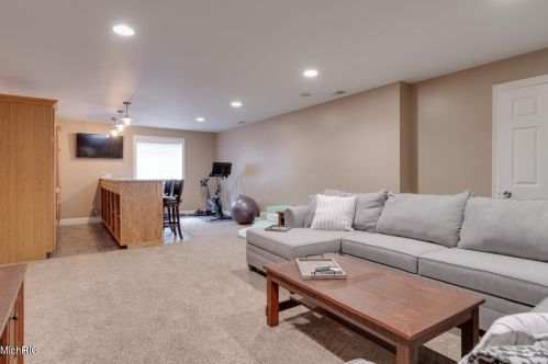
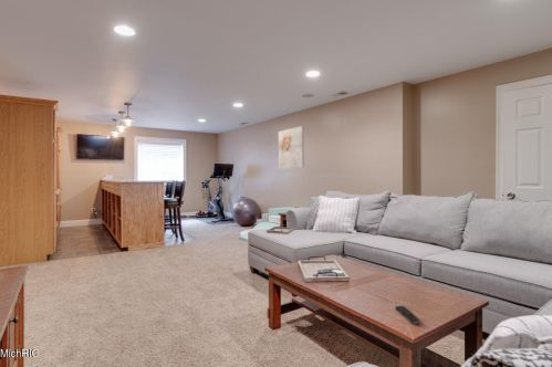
+ remote control (407, 314)
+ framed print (290, 148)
